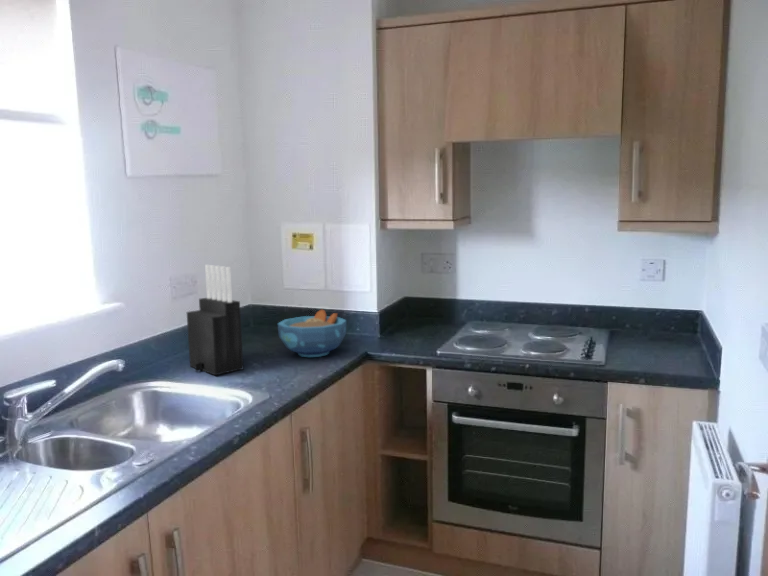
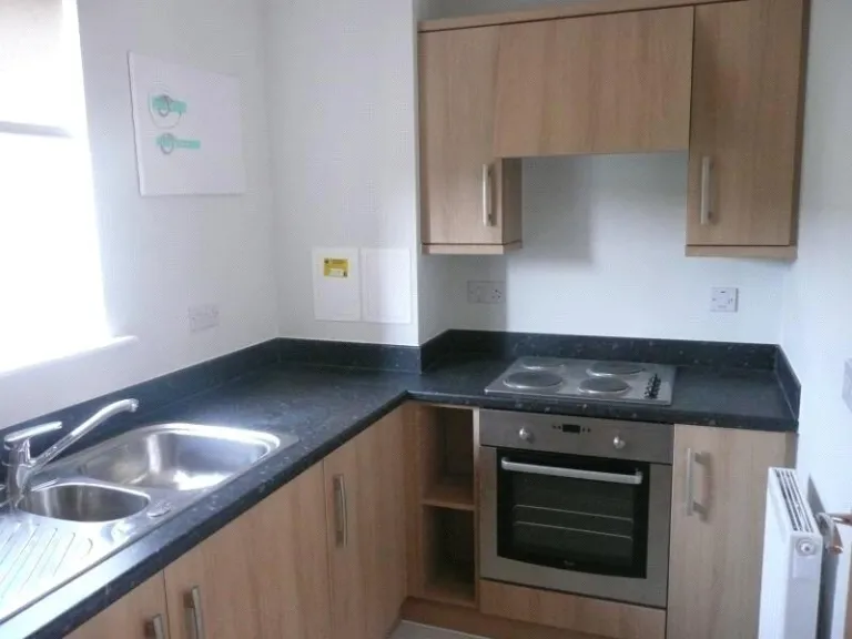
- bowl (312, 334)
- knife block (210, 318)
